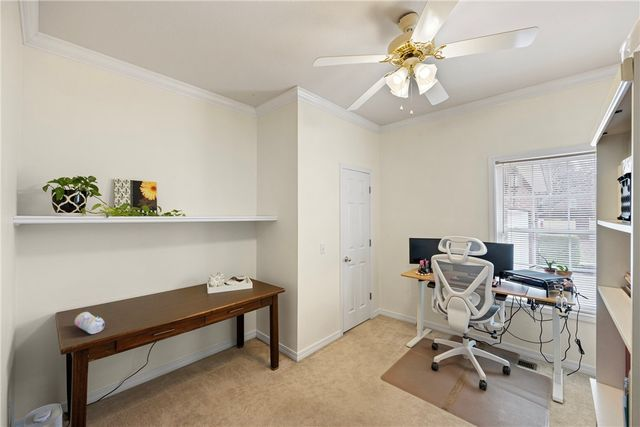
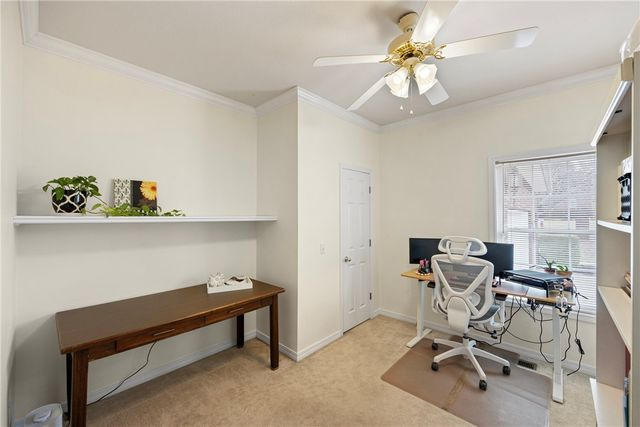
- pencil case (89, 322)
